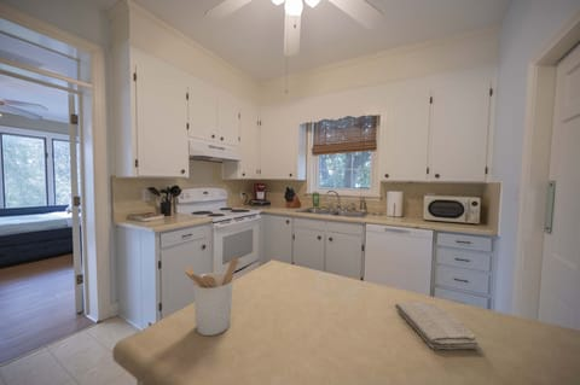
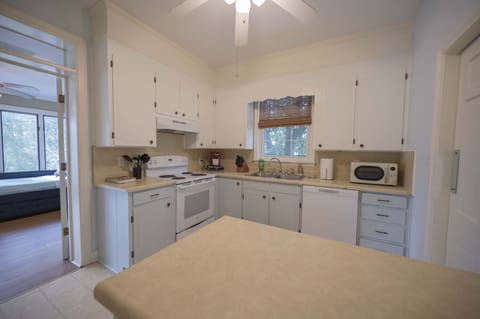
- washcloth (431, 321)
- utensil holder (209, 296)
